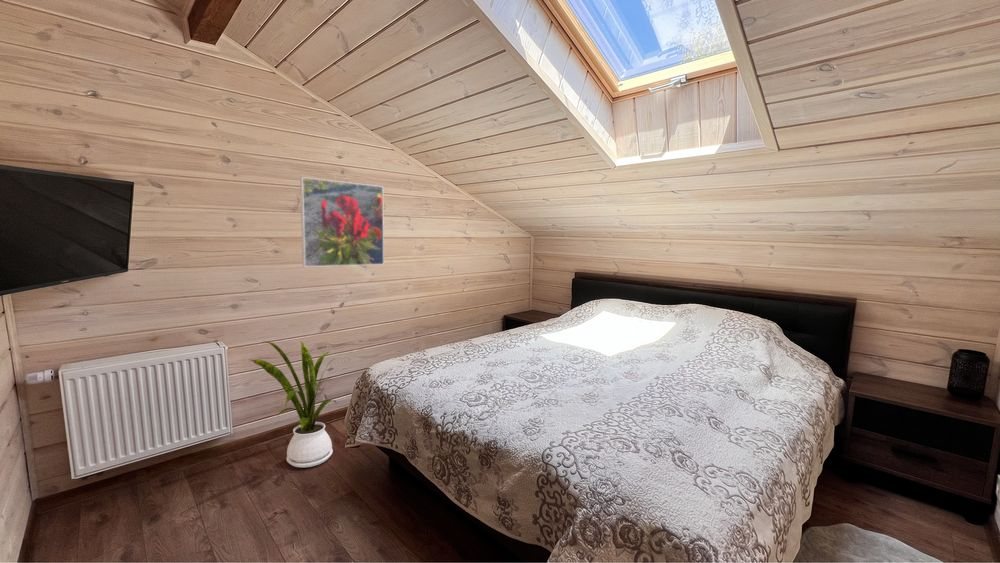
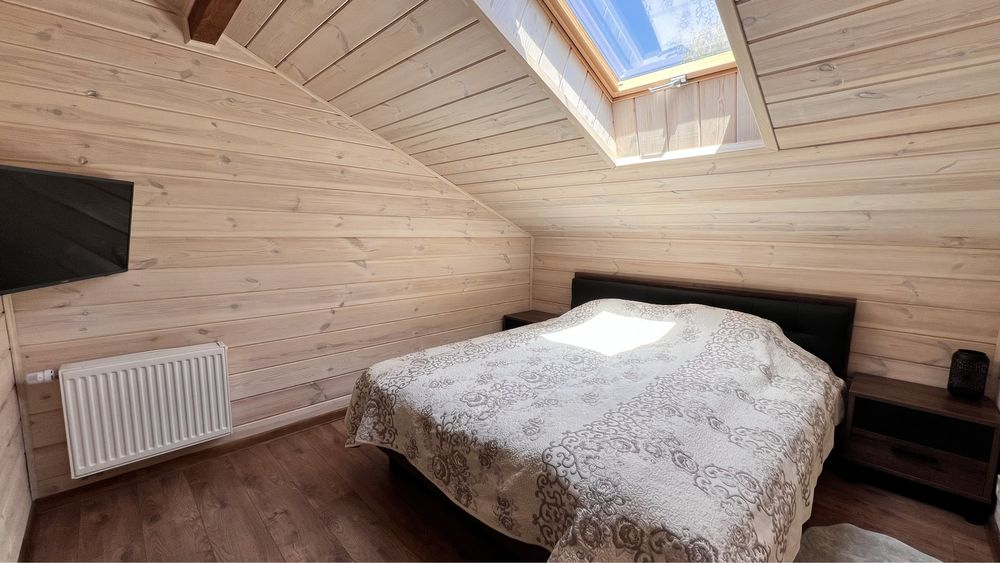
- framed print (345, 224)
- house plant (302, 397)
